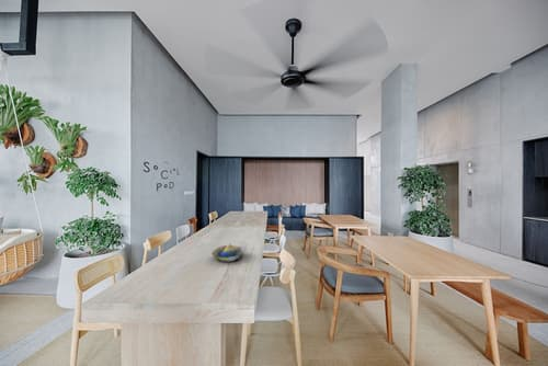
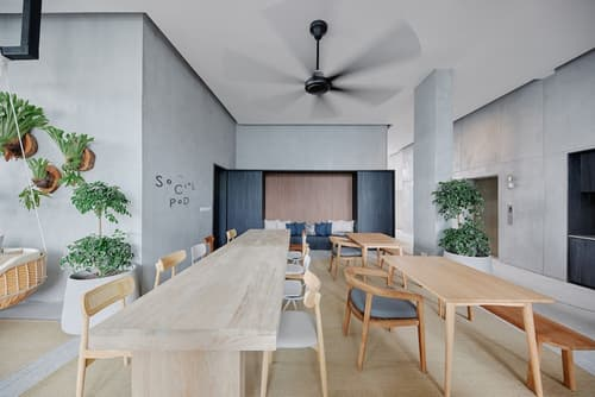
- decorative bowl (228, 249)
